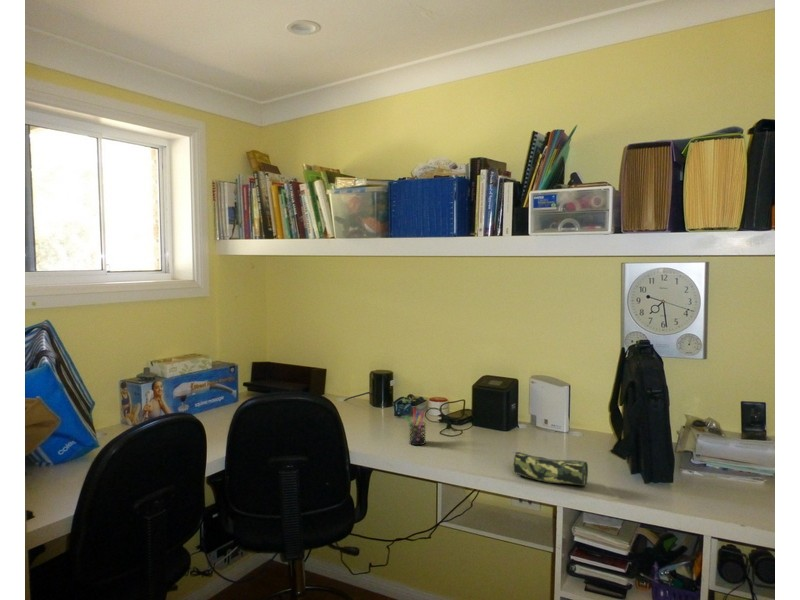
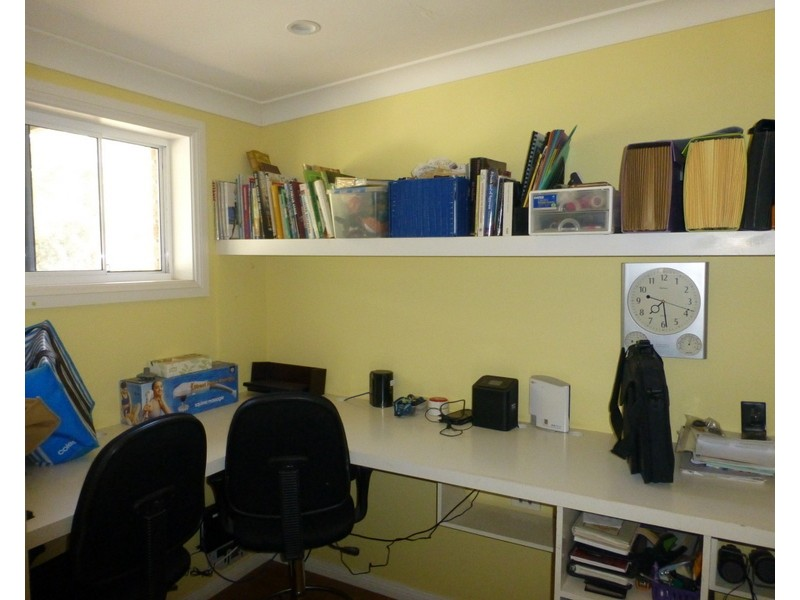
- pencil case (548, 468)
- pen holder (415, 426)
